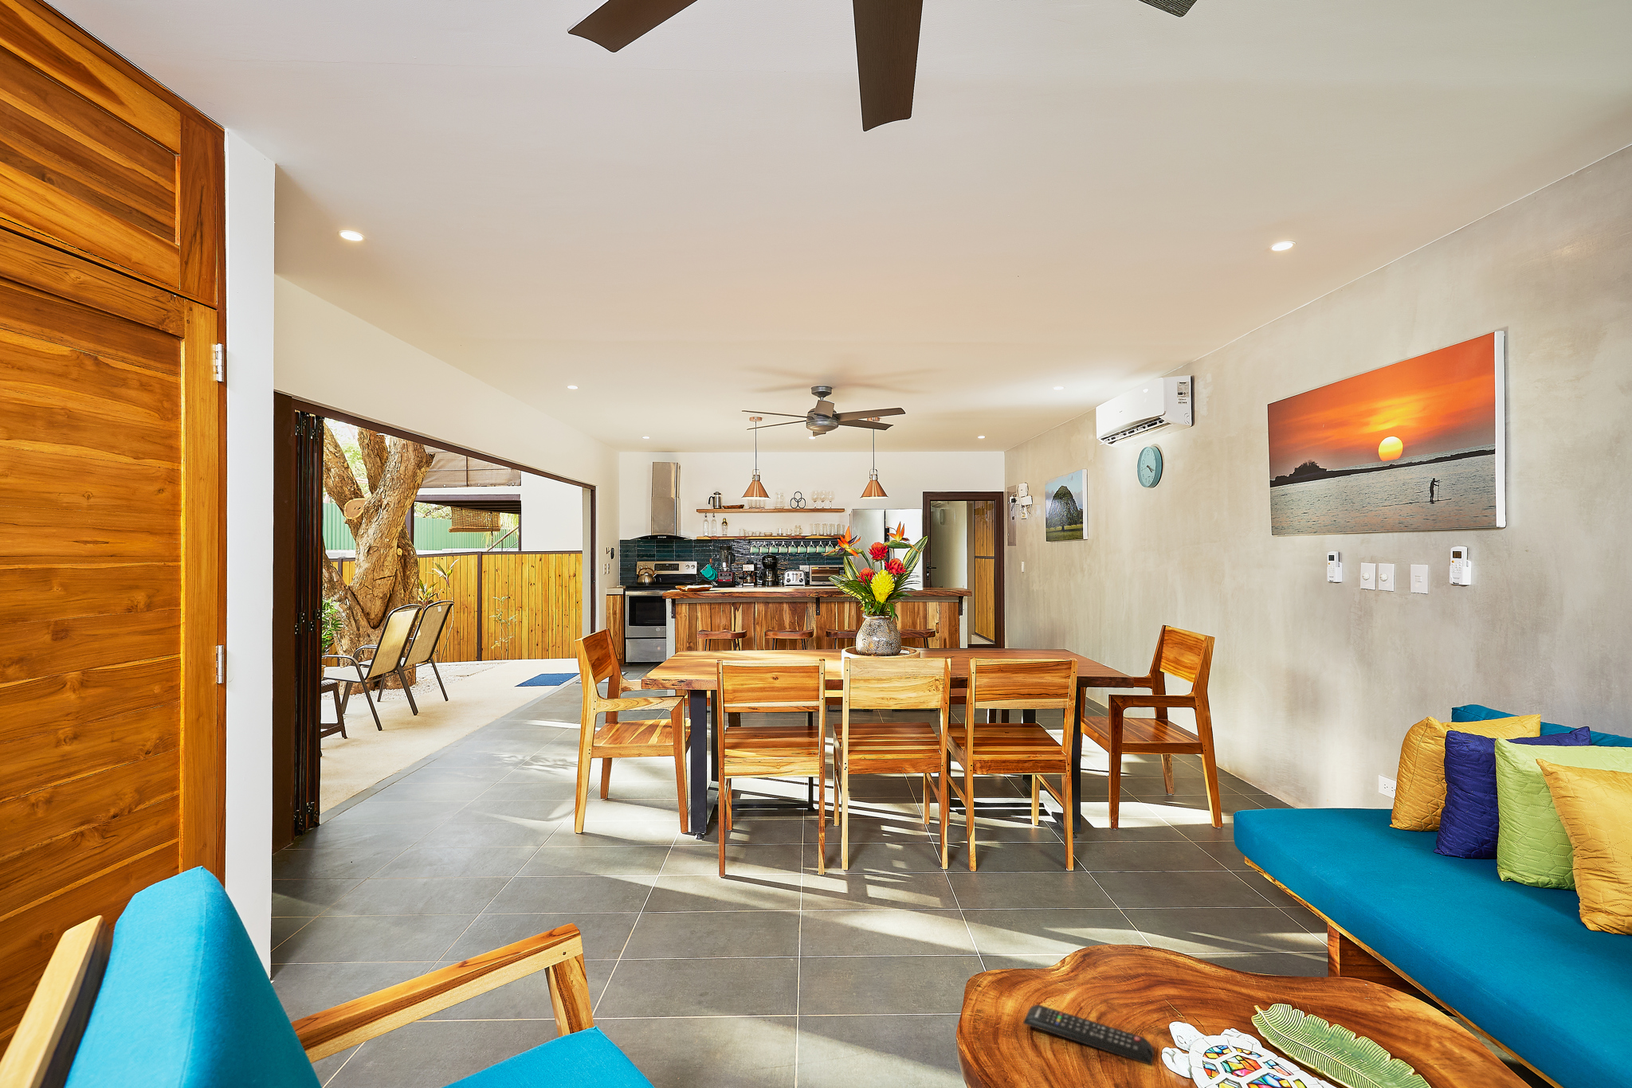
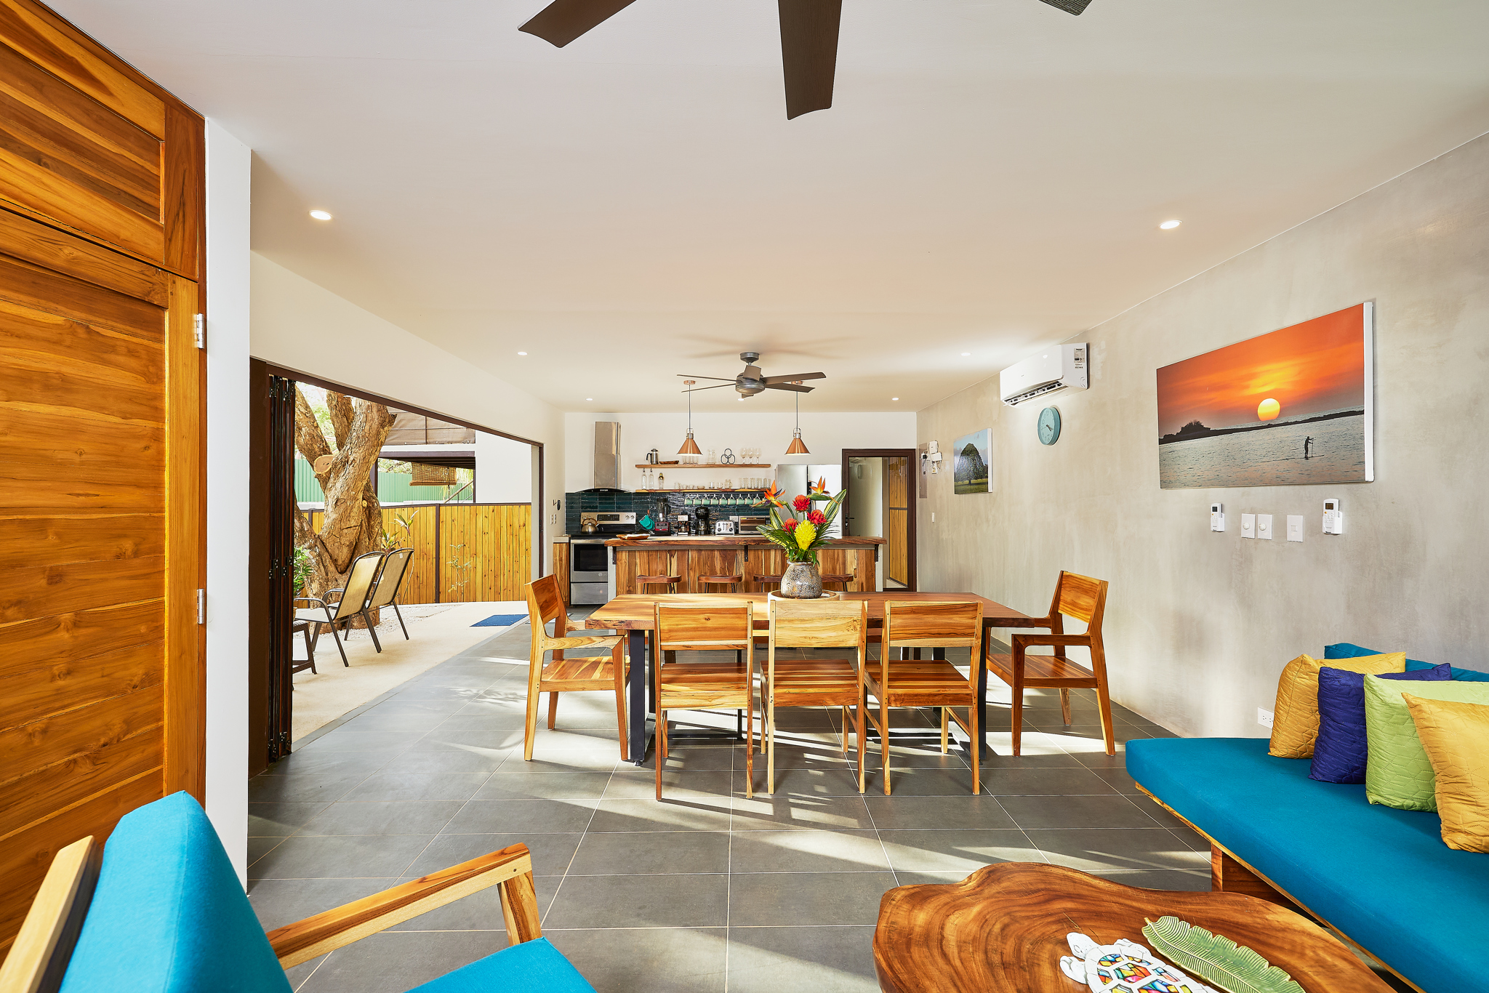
- remote control (1086, 1033)
